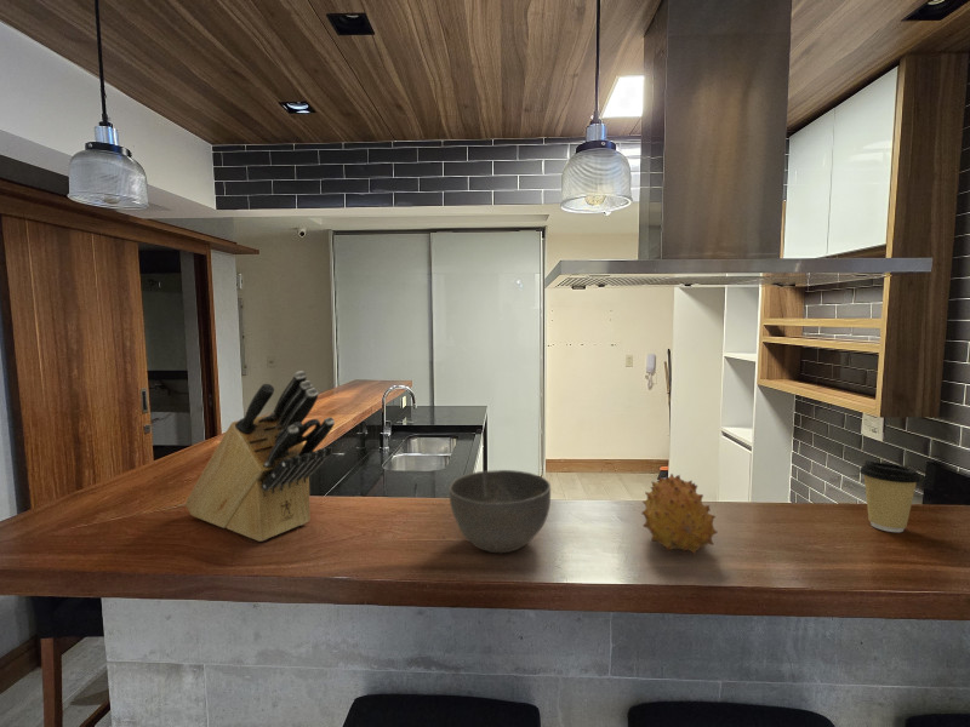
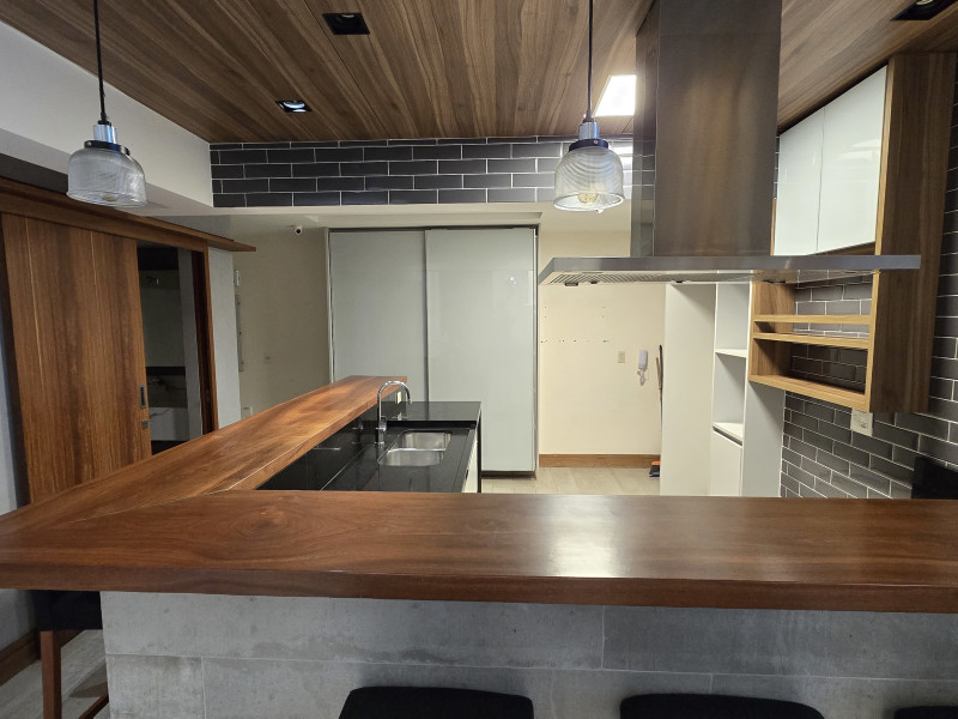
- fruit (677, 510)
- bowl (500, 514)
- coffee cup (888, 496)
- knife block (257, 447)
